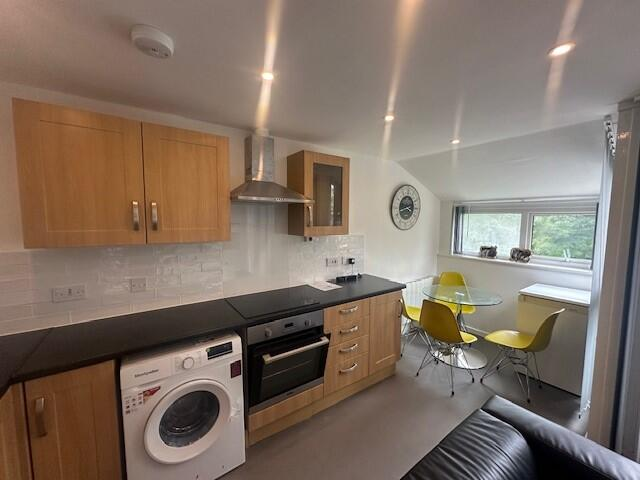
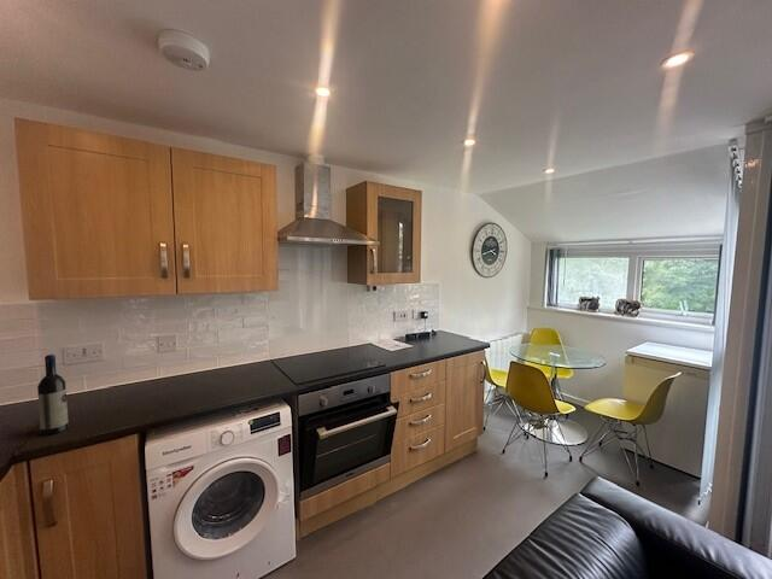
+ wine bottle (52, 392)
